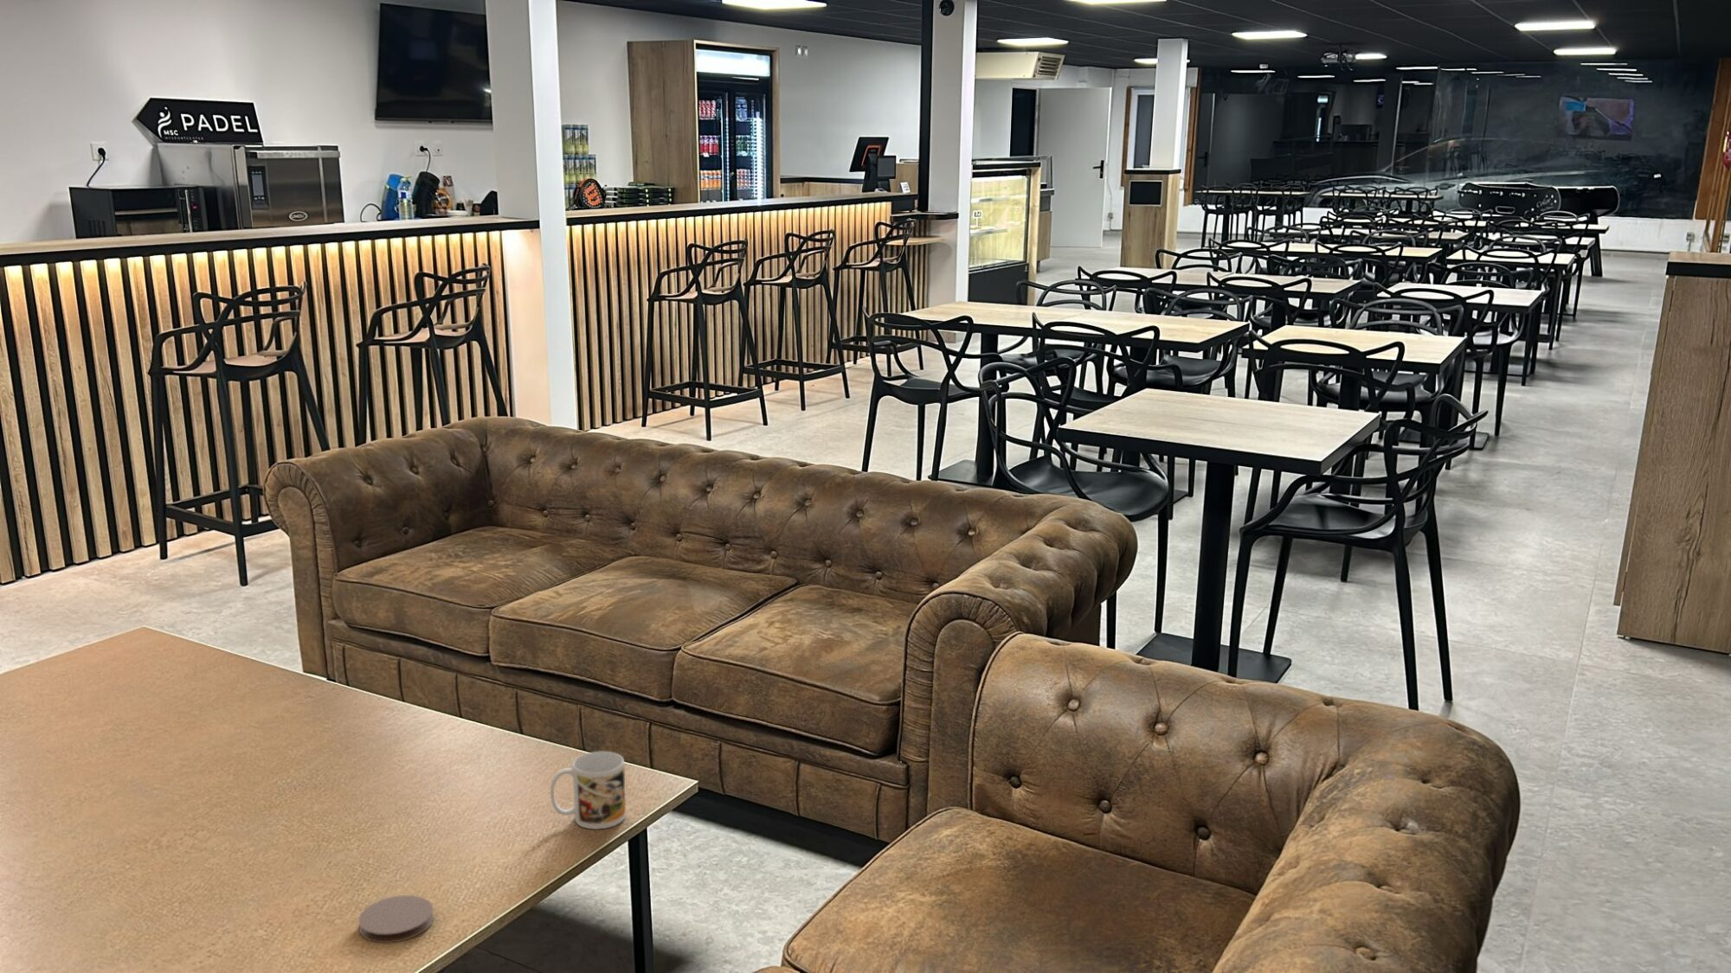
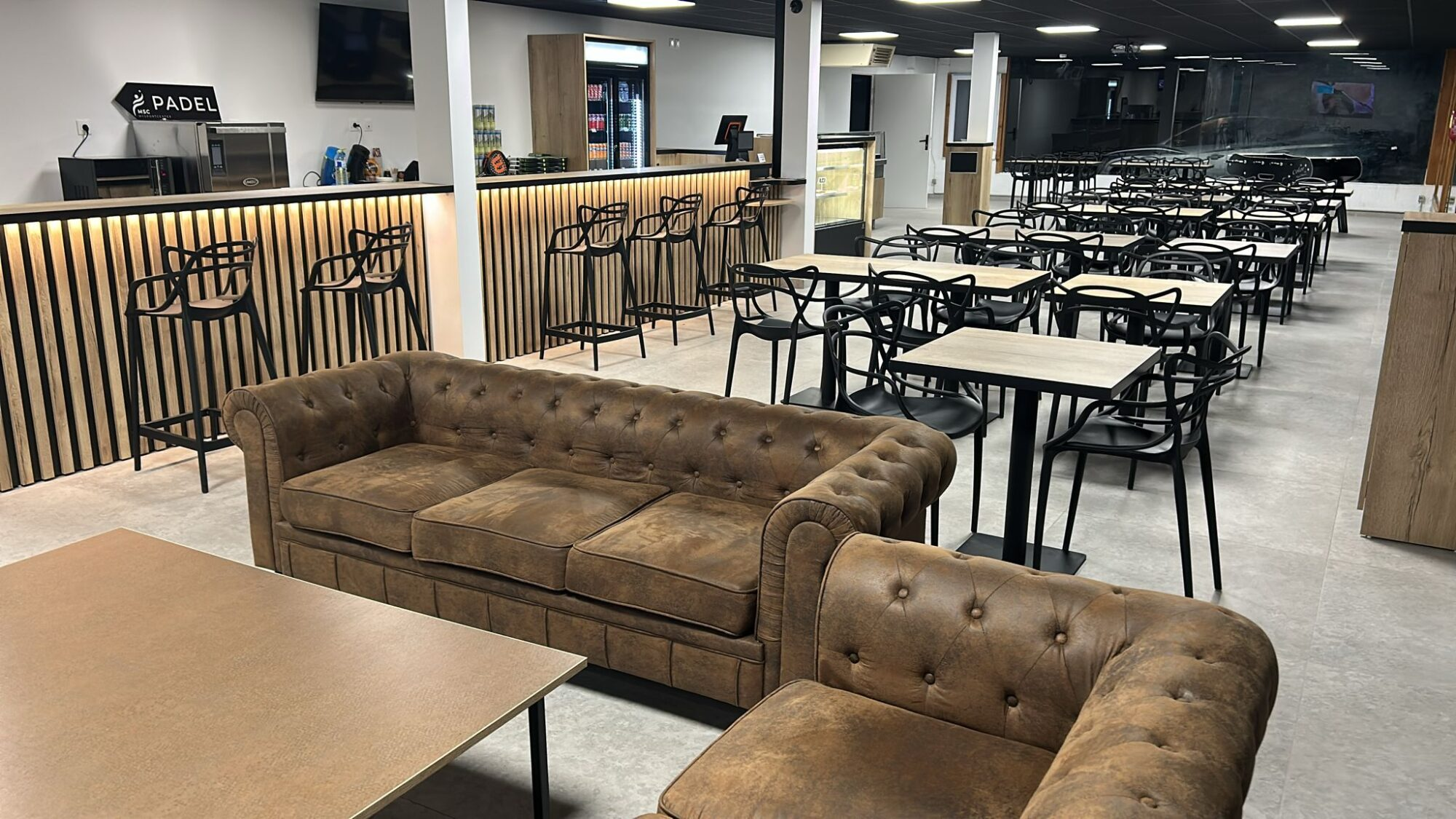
- mug (587, 790)
- coaster (396, 917)
